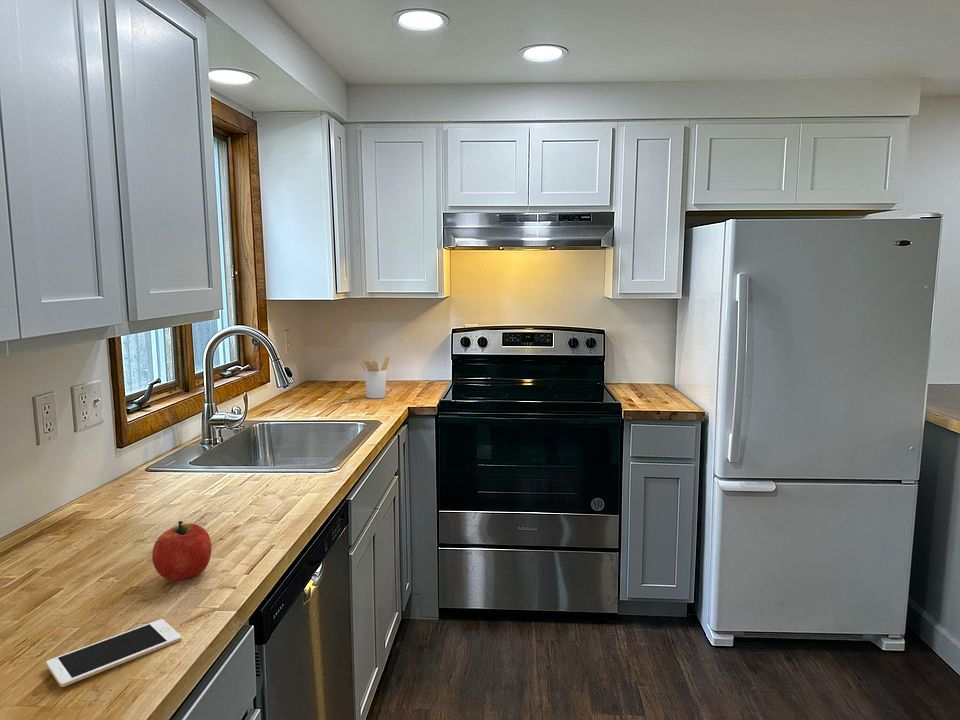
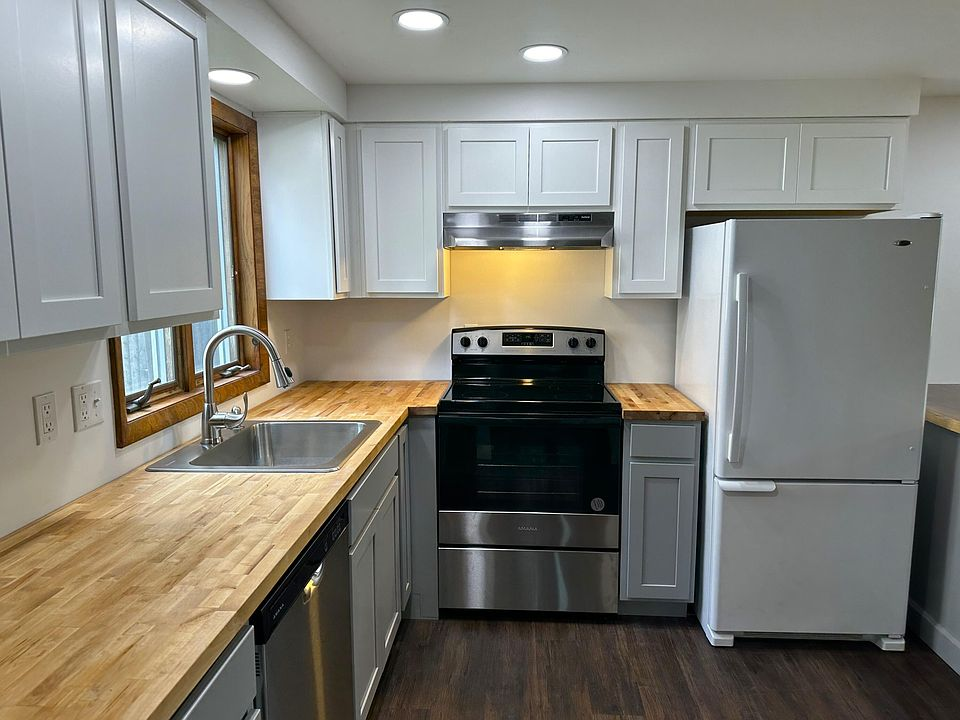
- utensil holder (374, 377)
- apple (182, 549)
- cell phone (116, 650)
